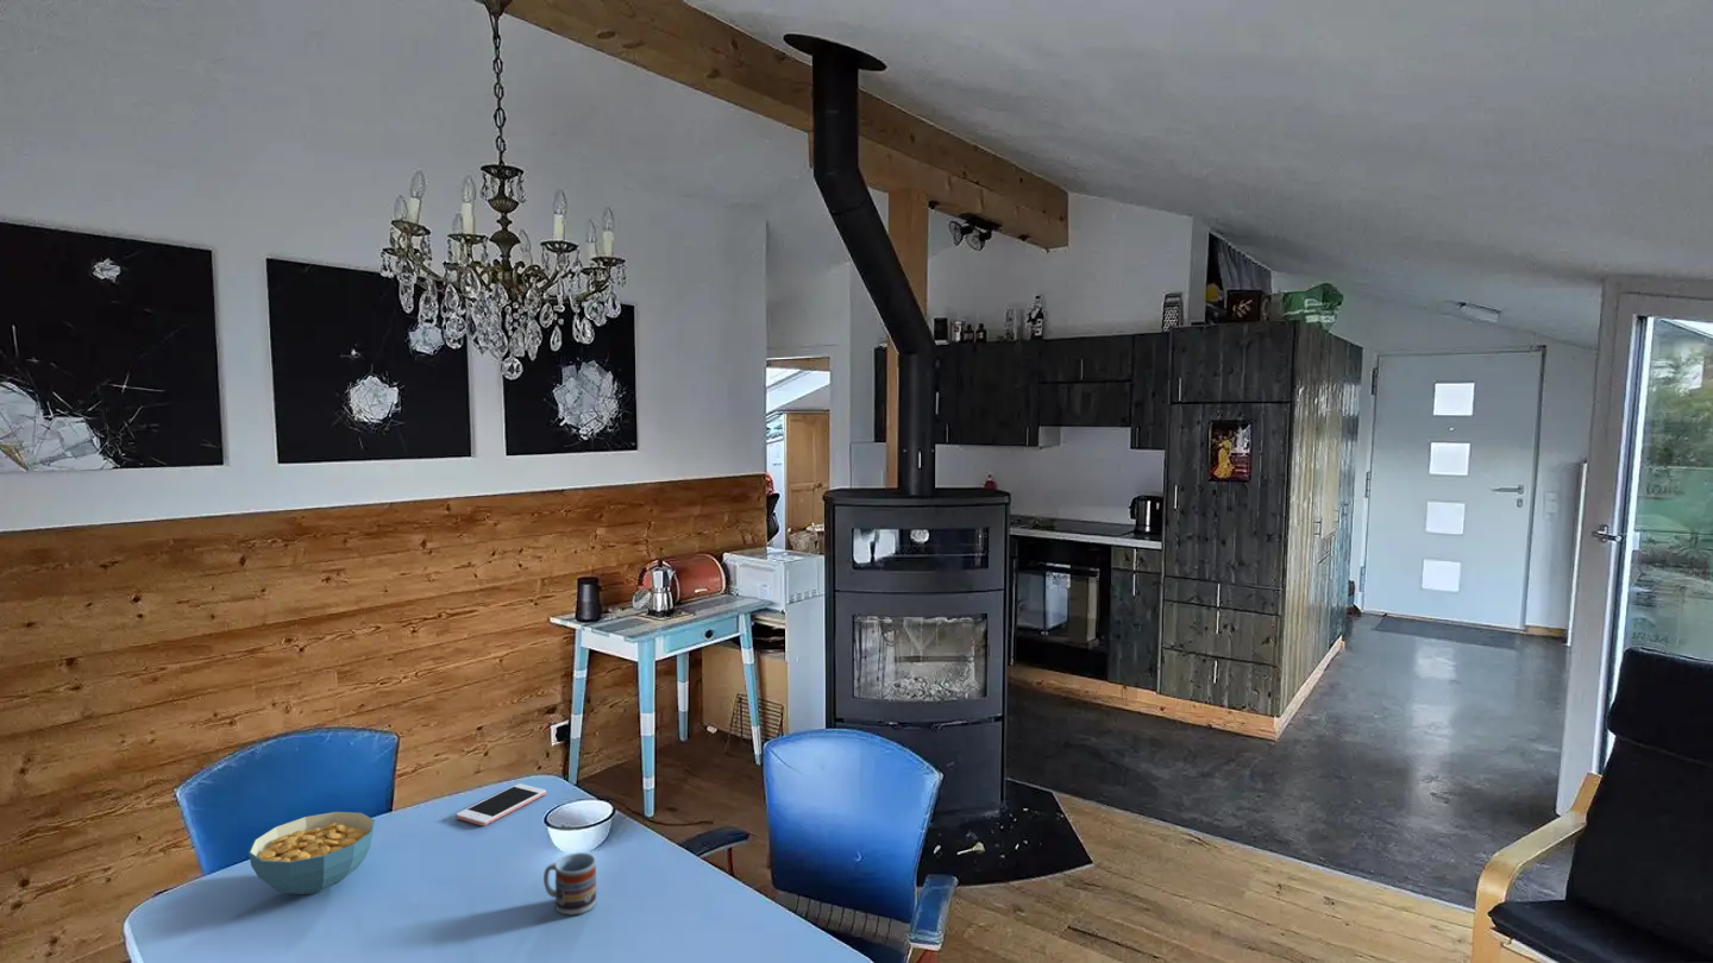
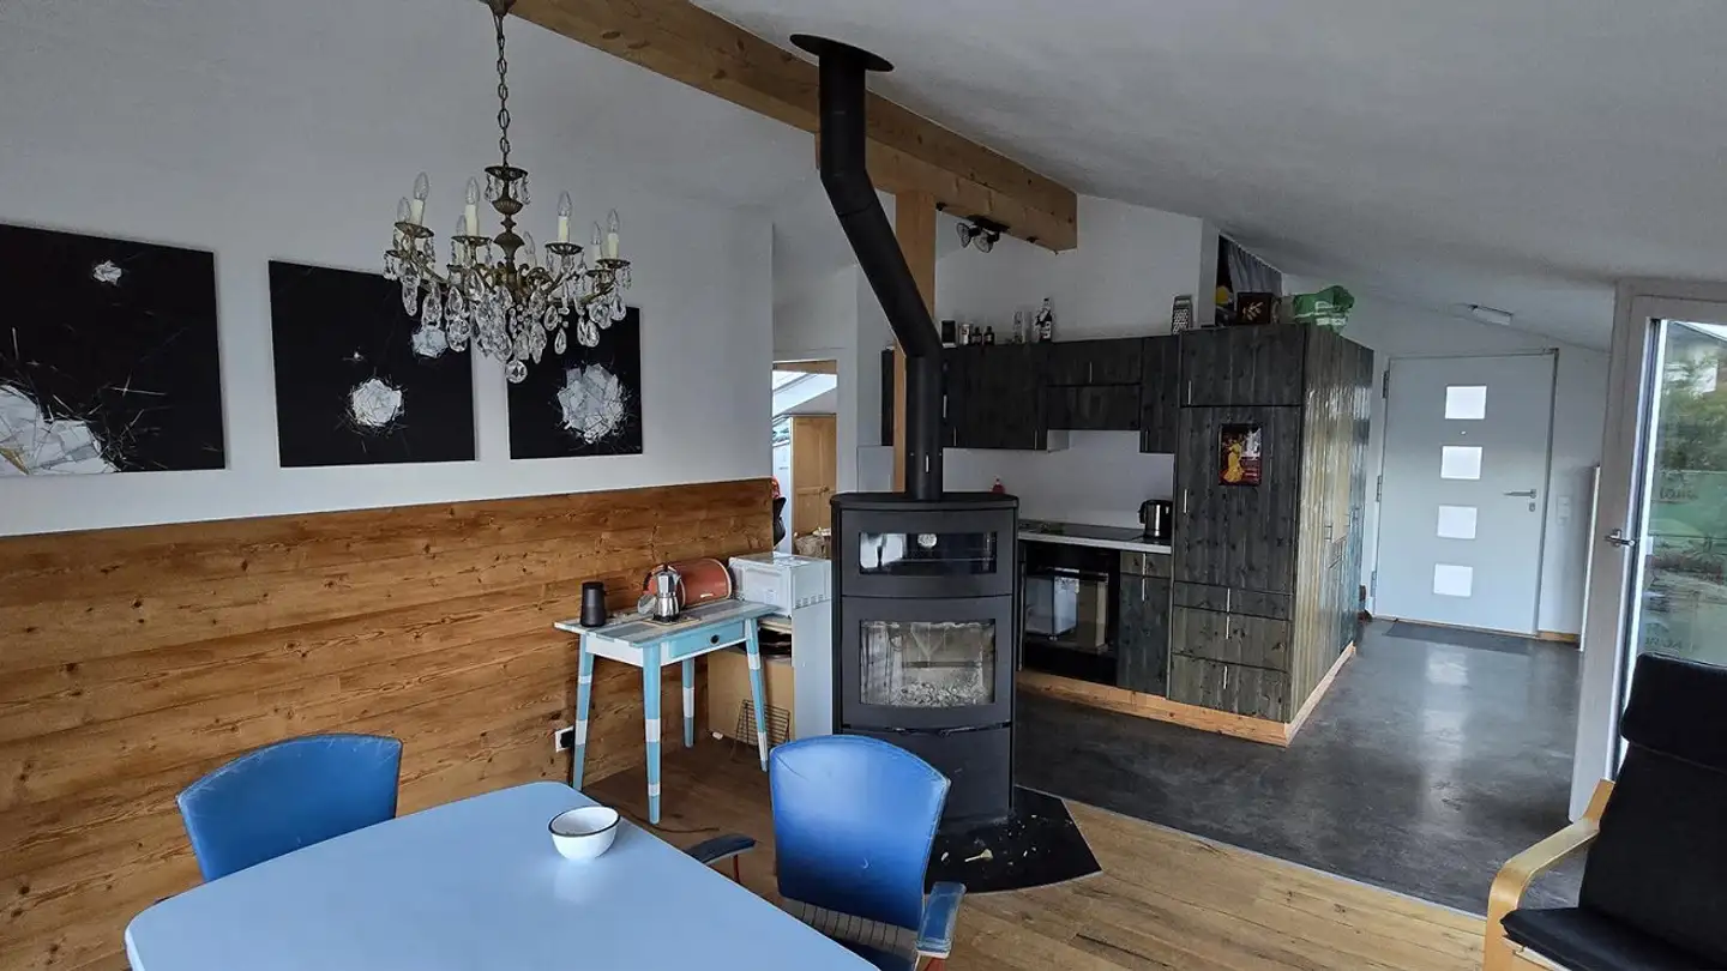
- cell phone (502, 804)
- cereal bowl (314, 860)
- cup (569, 882)
